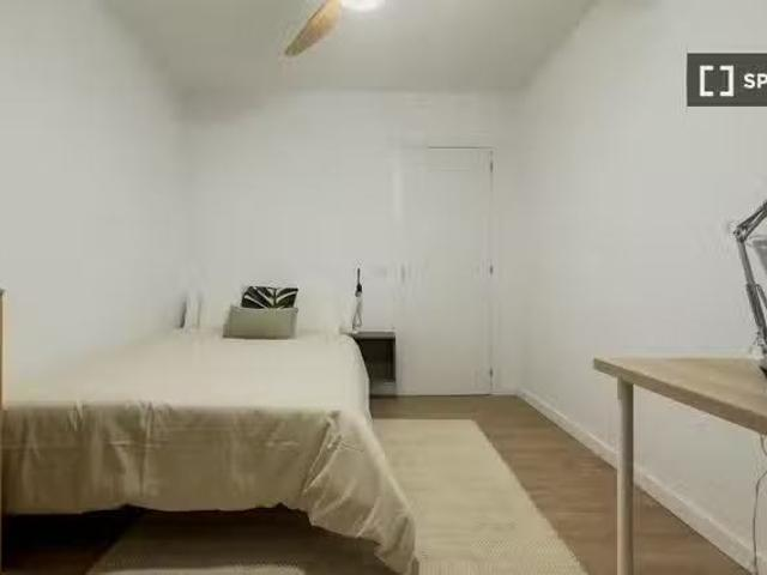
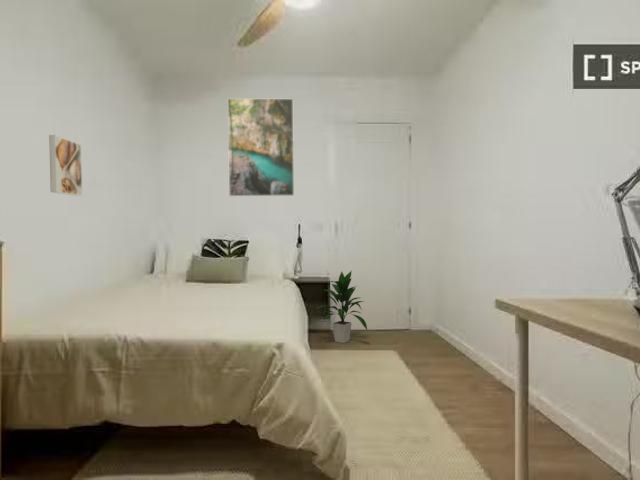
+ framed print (261, 147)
+ indoor plant (343, 306)
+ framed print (66, 167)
